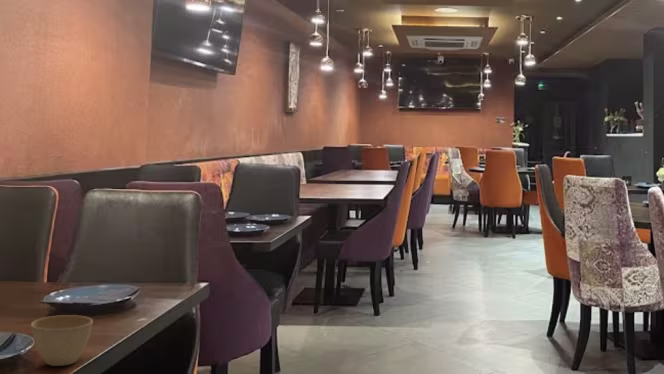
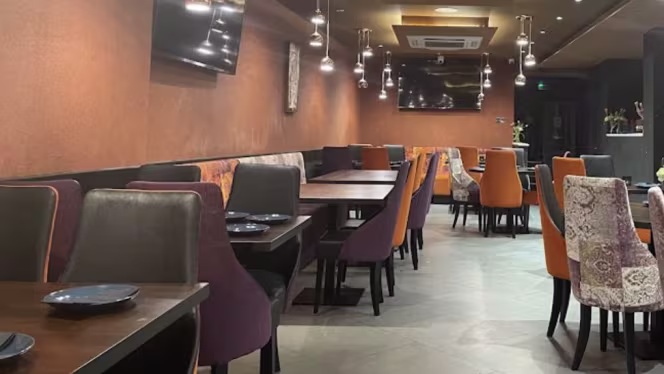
- flower pot (62, 341)
